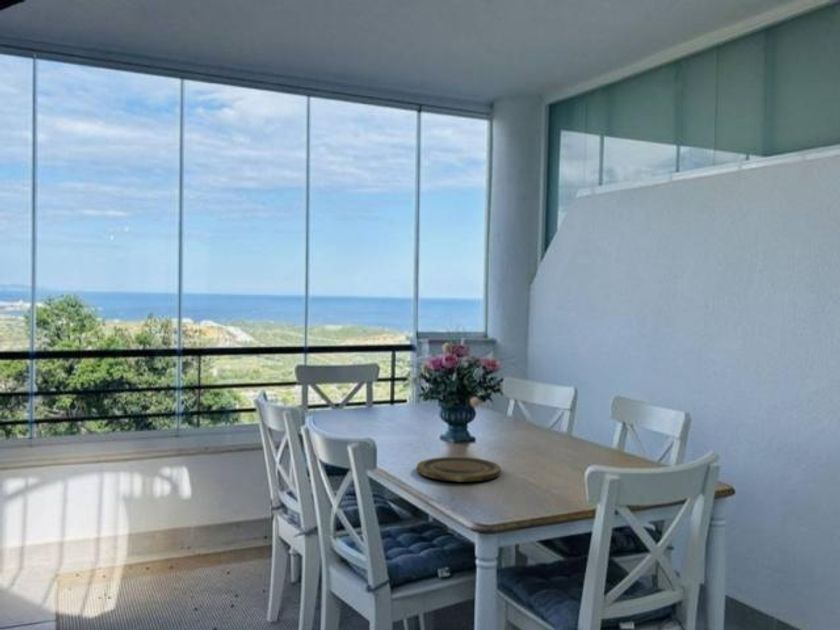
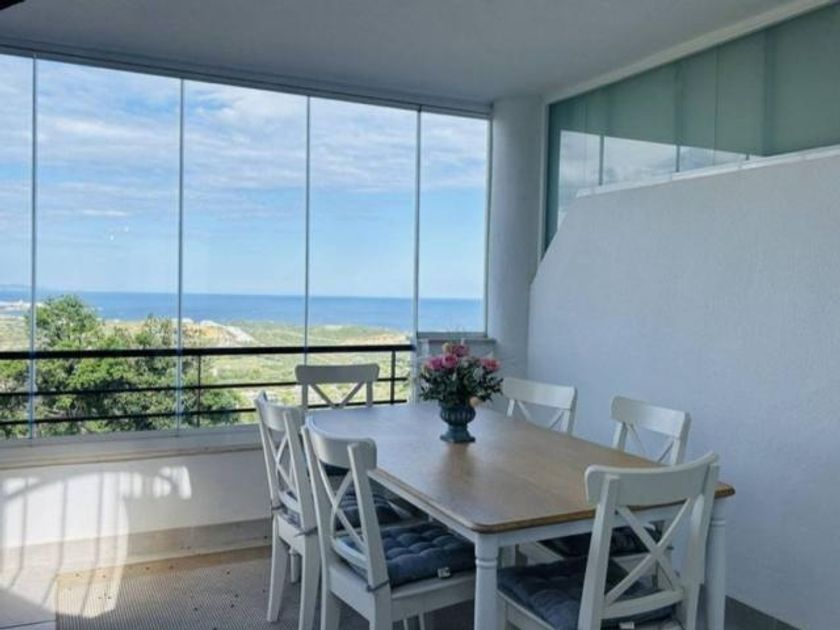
- plate (458, 468)
